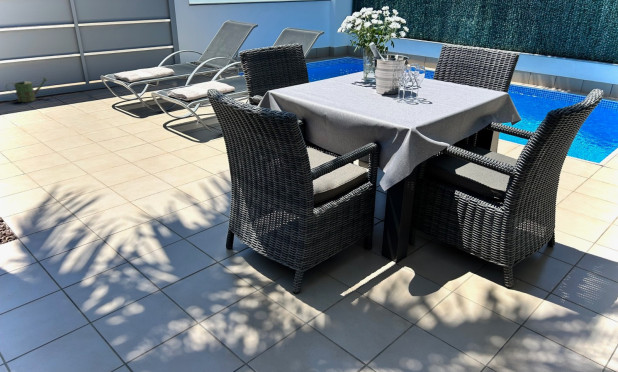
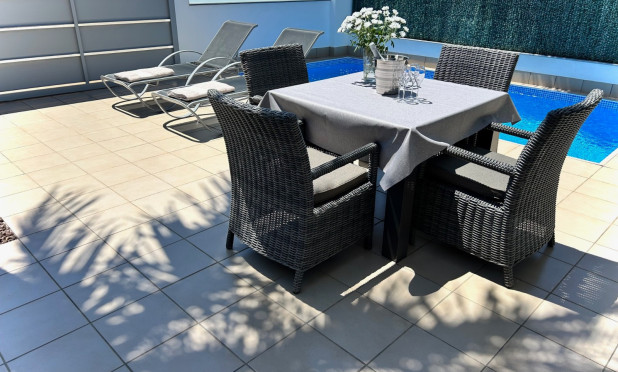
- watering can (29, 89)
